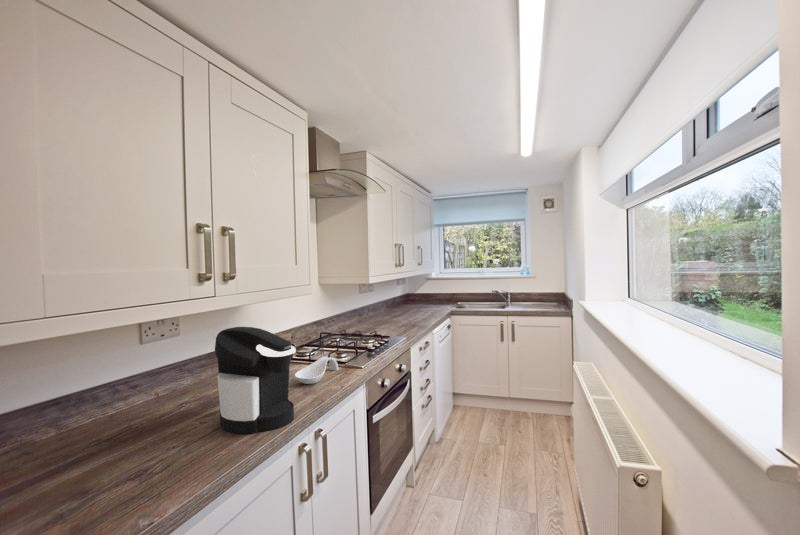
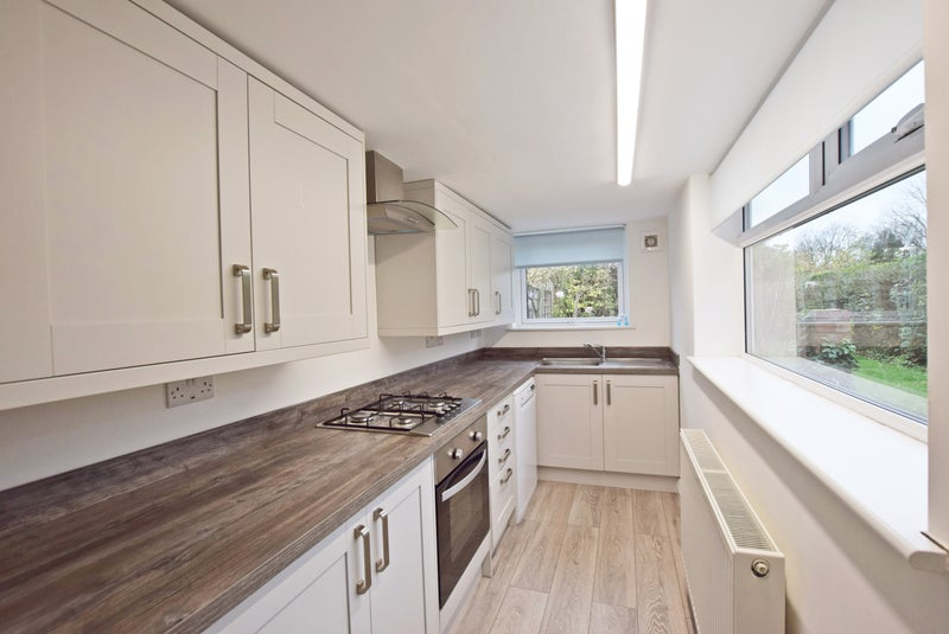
- spoon rest (318, 369)
- coffee maker (259, 373)
